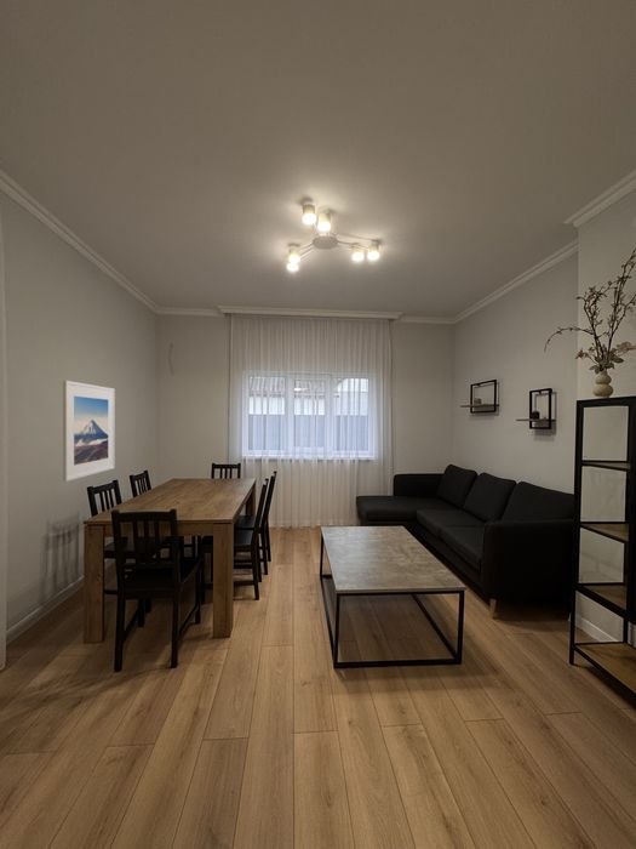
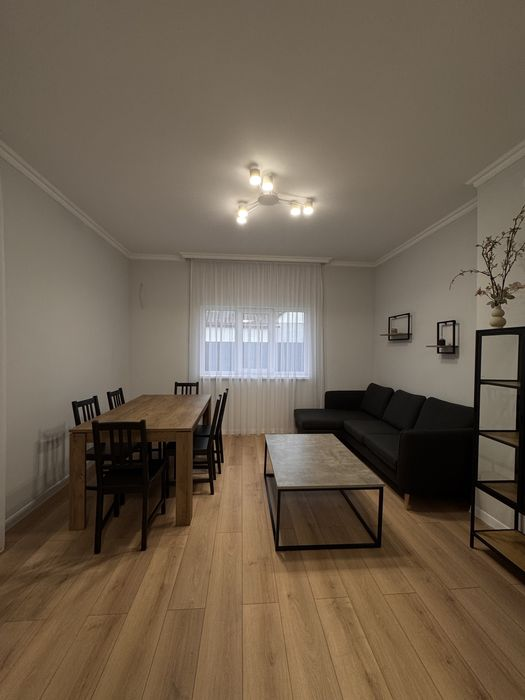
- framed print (91, 429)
